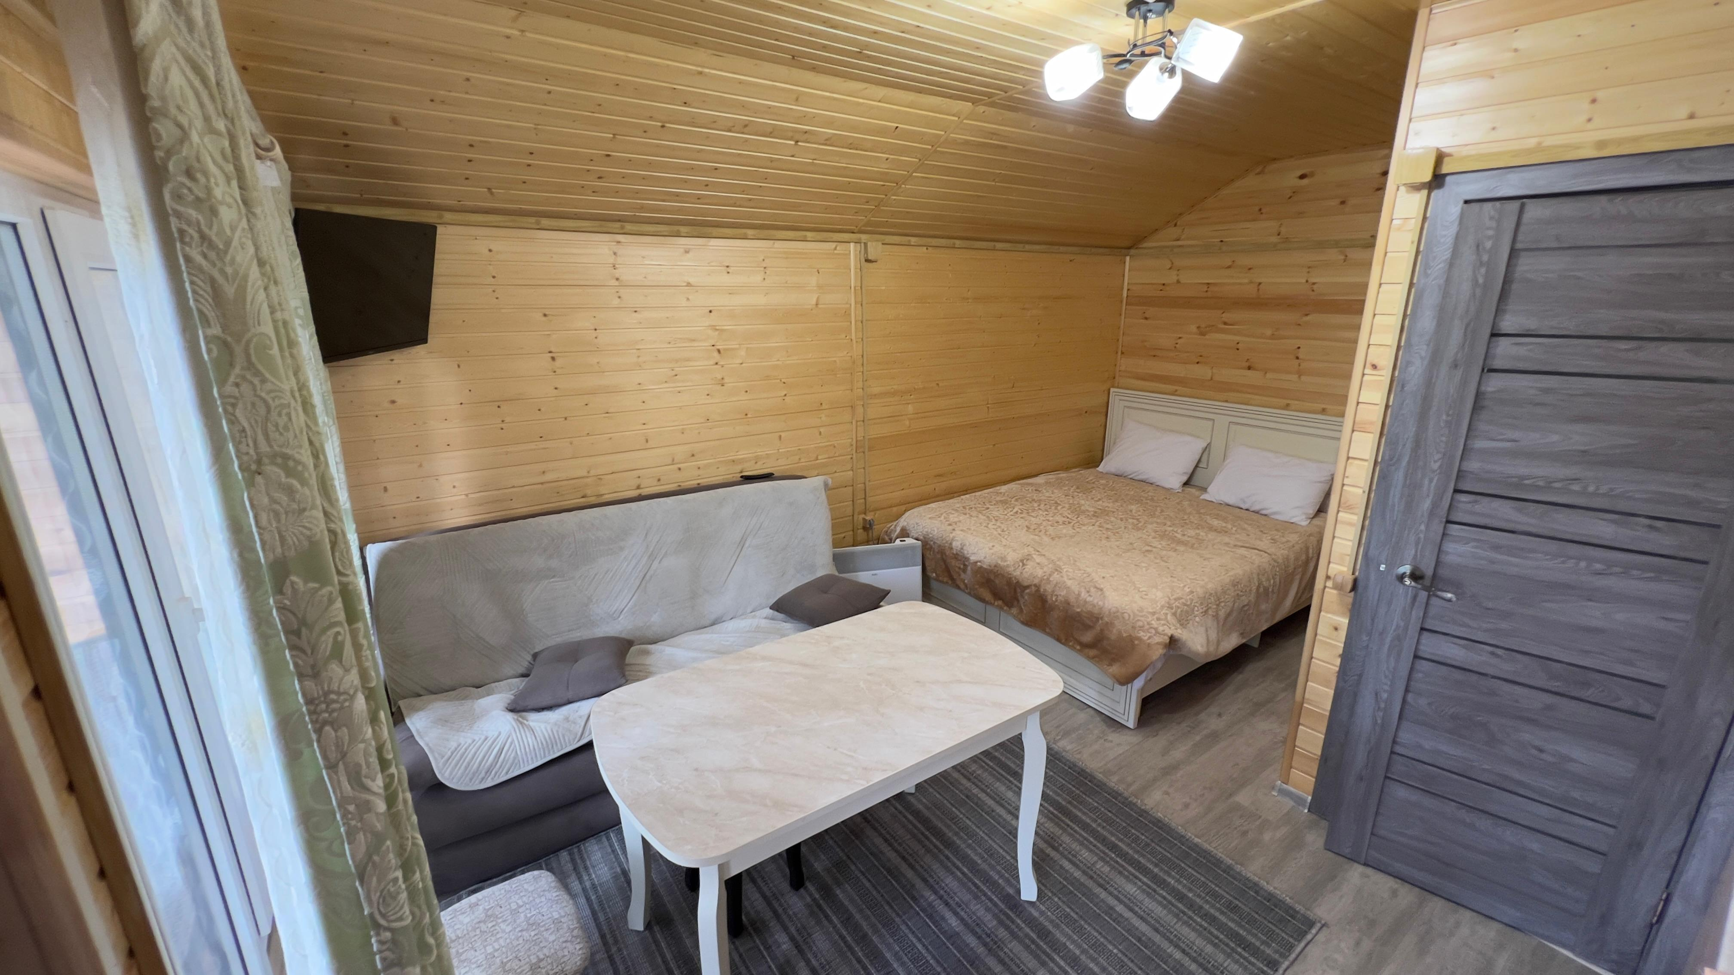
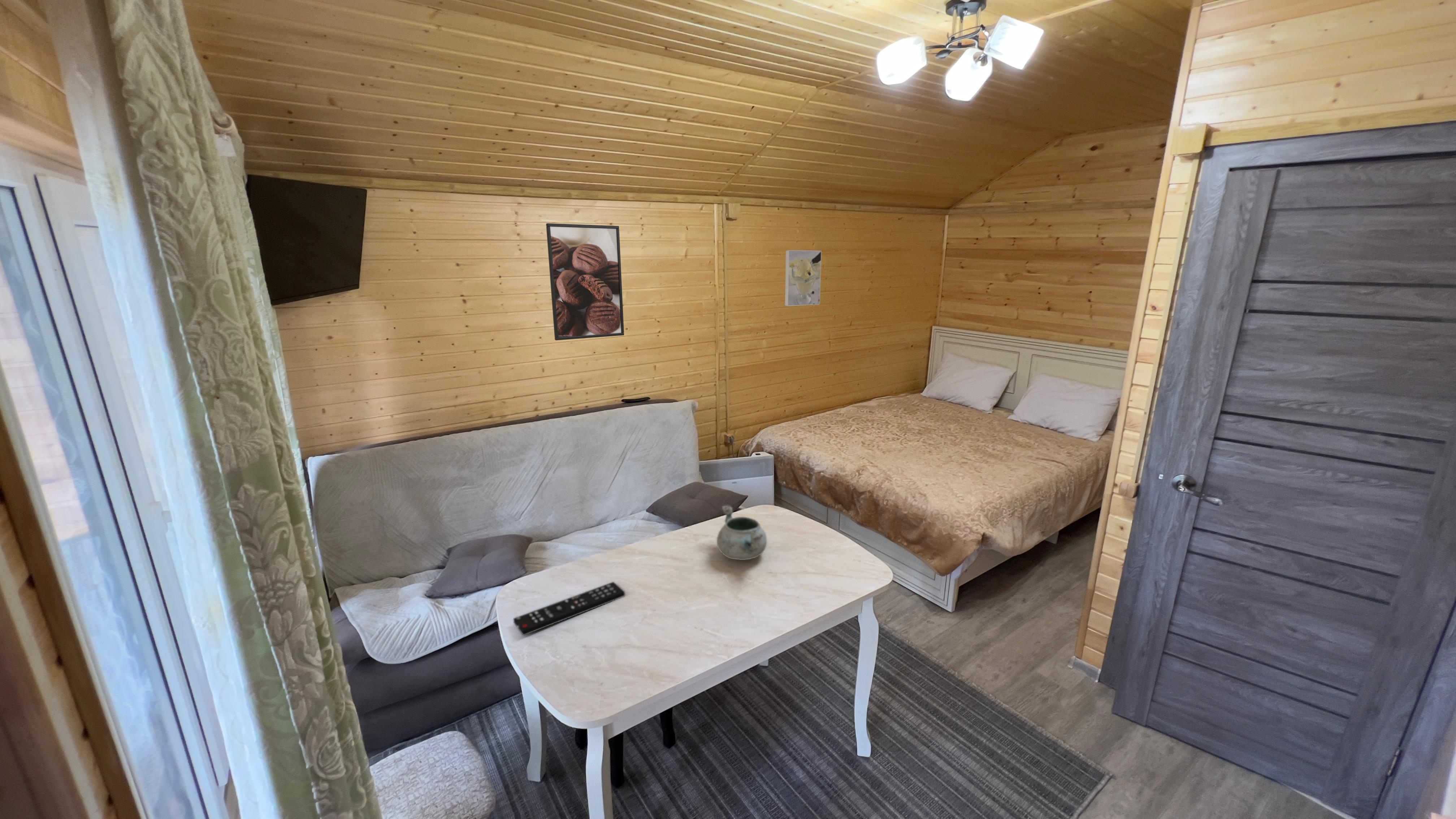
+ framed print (803, 278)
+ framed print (587, 282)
+ remote control (571, 606)
+ decorative bowl (742, 536)
